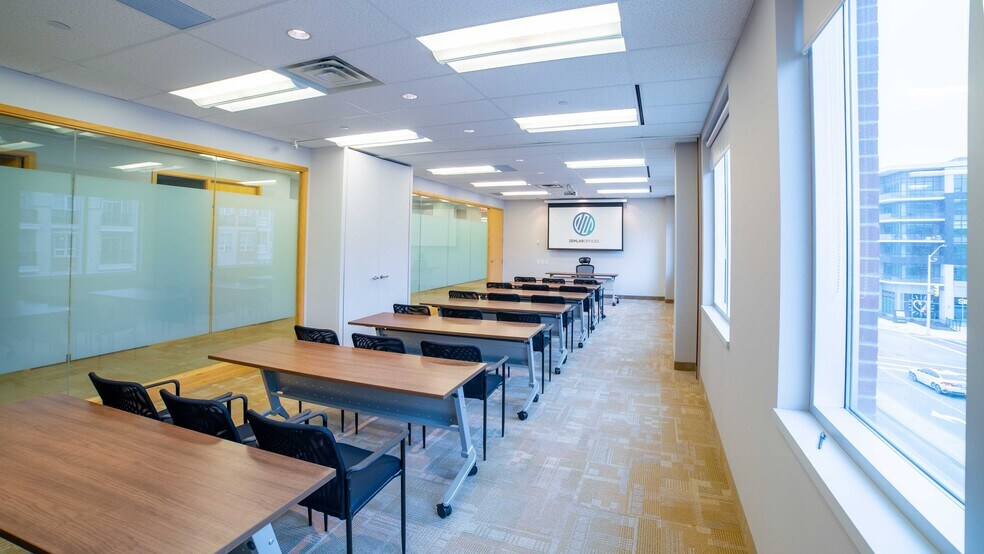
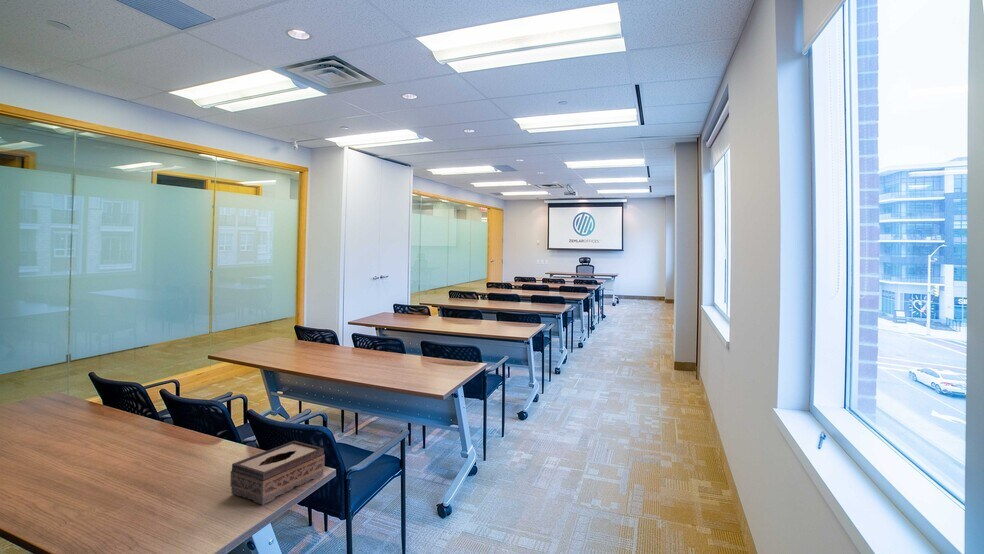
+ tissue box (279, 469)
